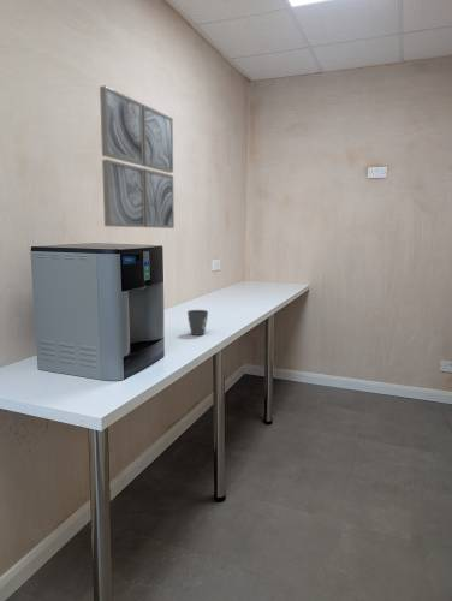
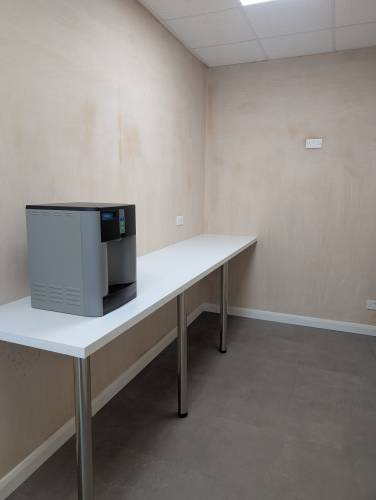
- mug (198, 321)
- wall art (142, 165)
